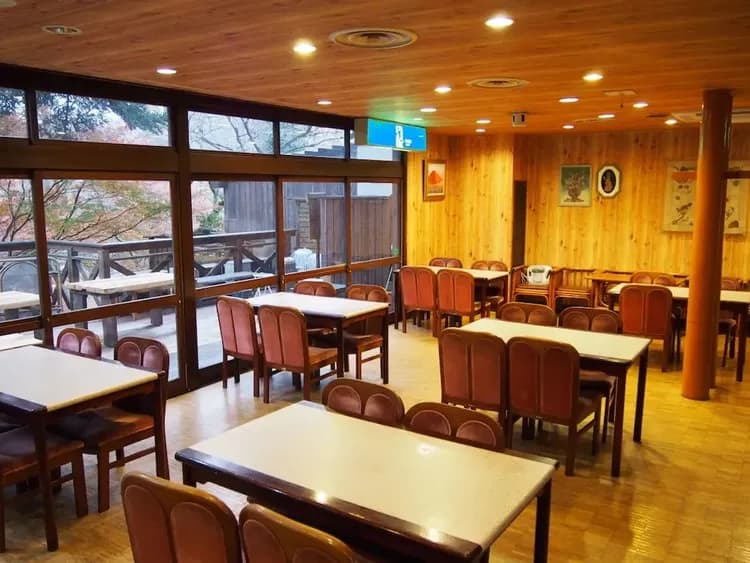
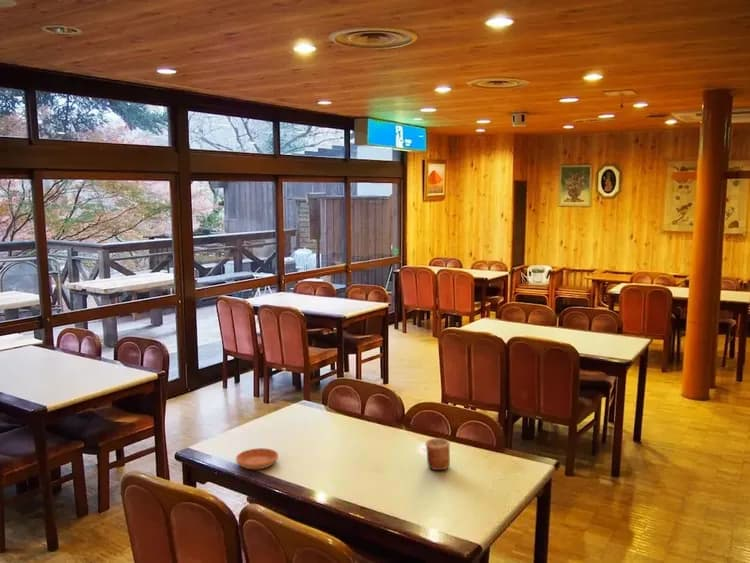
+ cup (437, 454)
+ saucer (257, 459)
